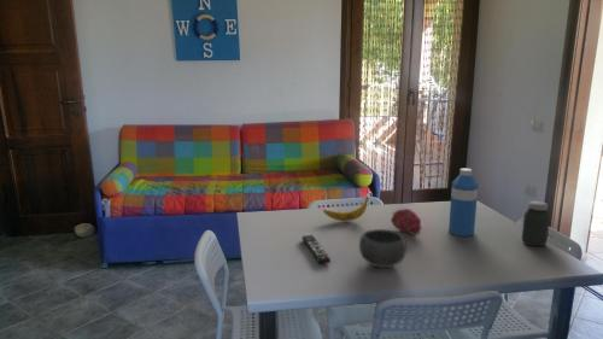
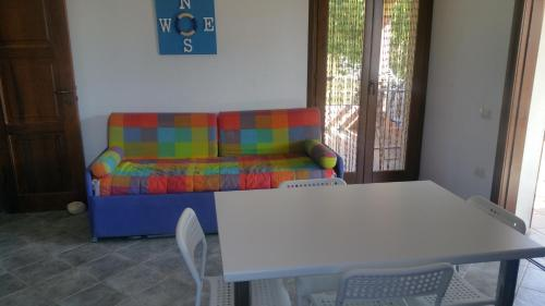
- fruit (405, 220)
- jar (535, 223)
- remote control (315, 247)
- banana (345, 212)
- water bottle (463, 200)
- bowl (381, 250)
